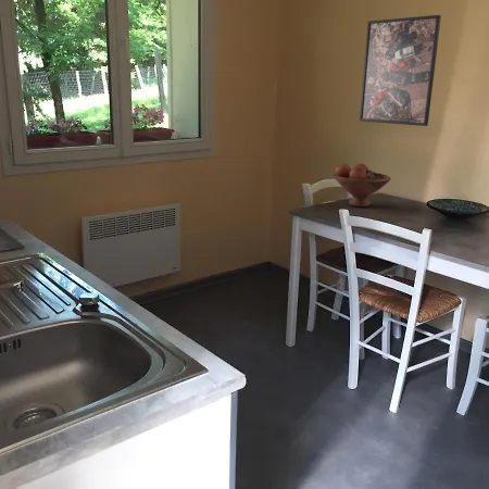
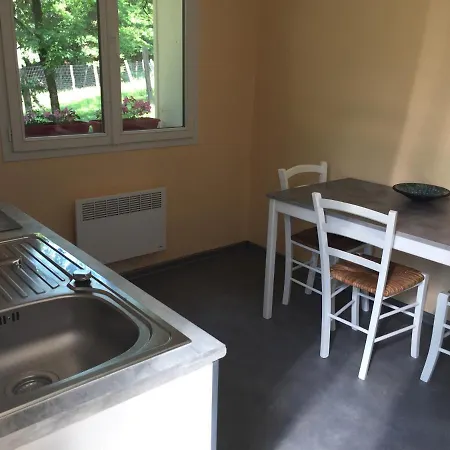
- fruit bowl (361, 185)
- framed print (397, 72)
